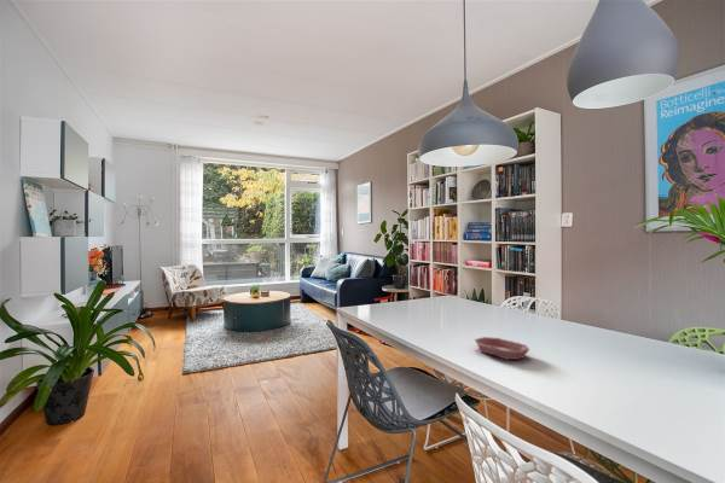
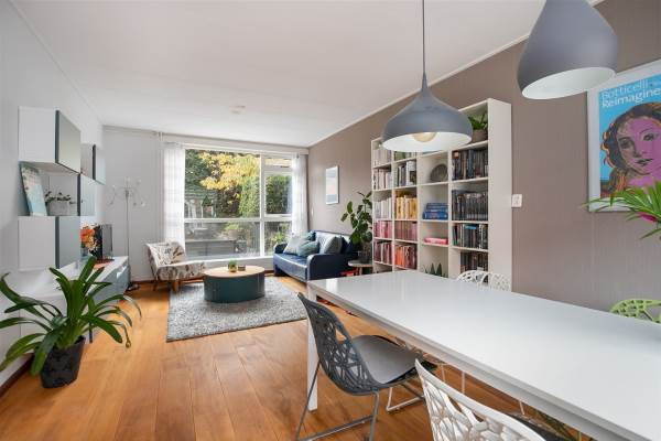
- bowl (500, 348)
